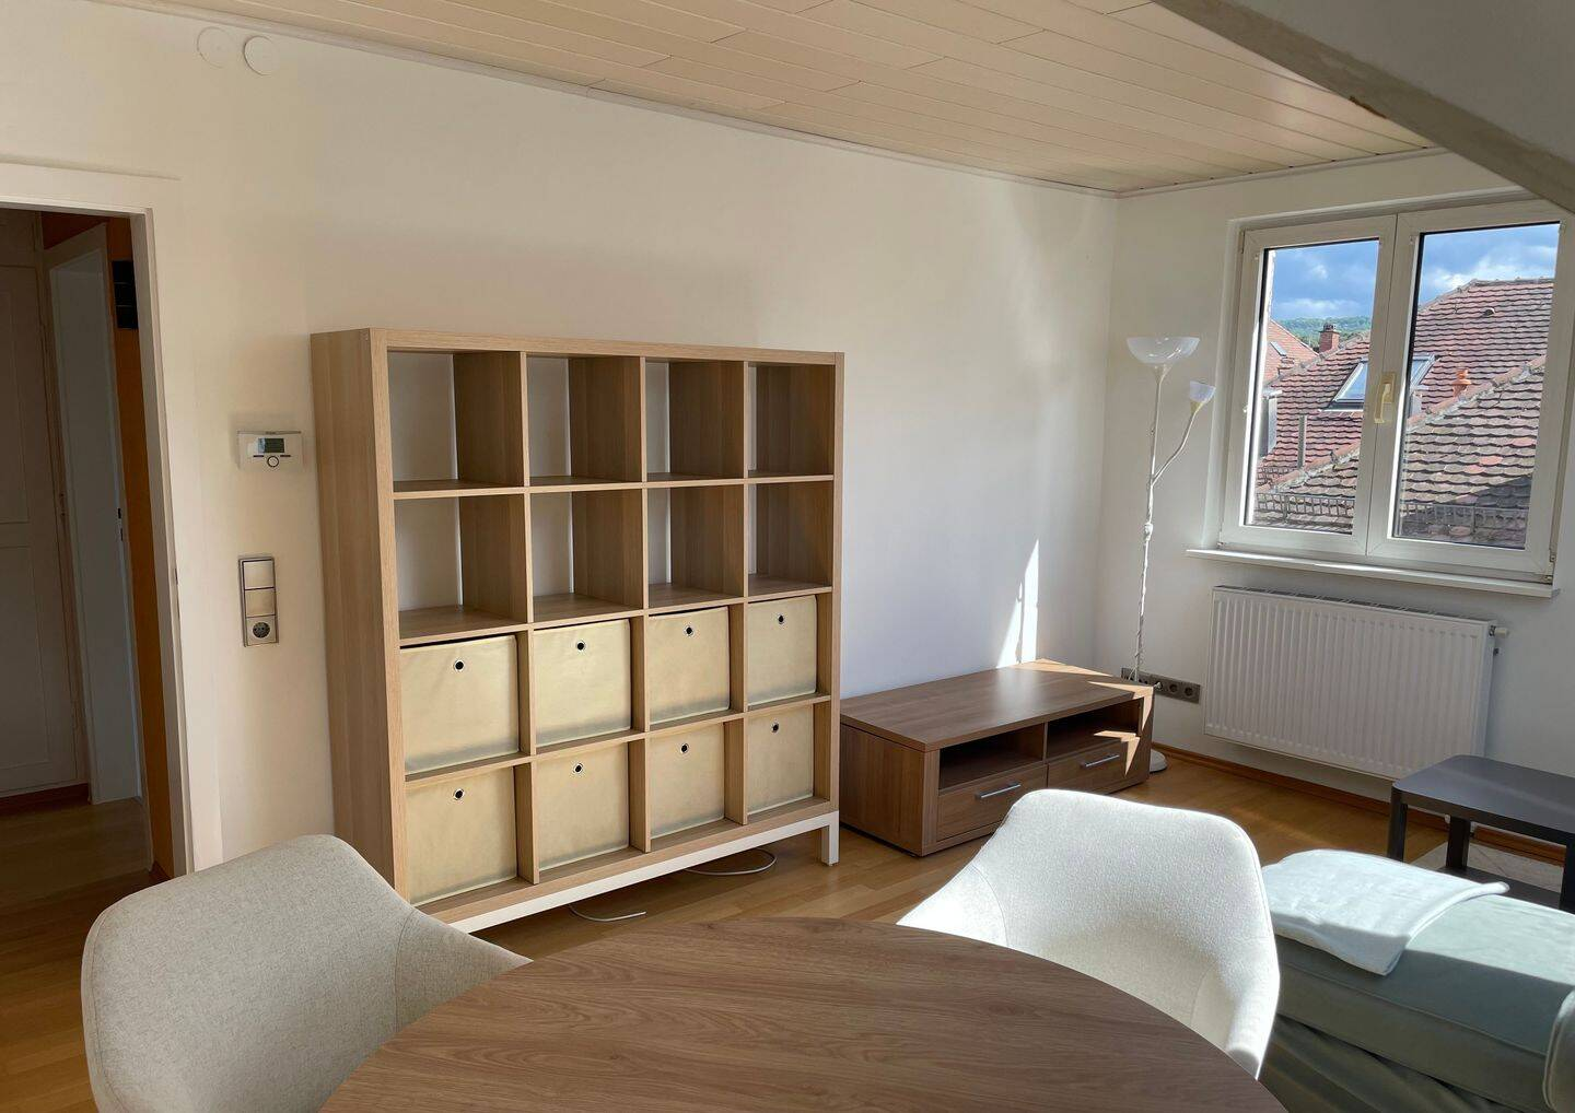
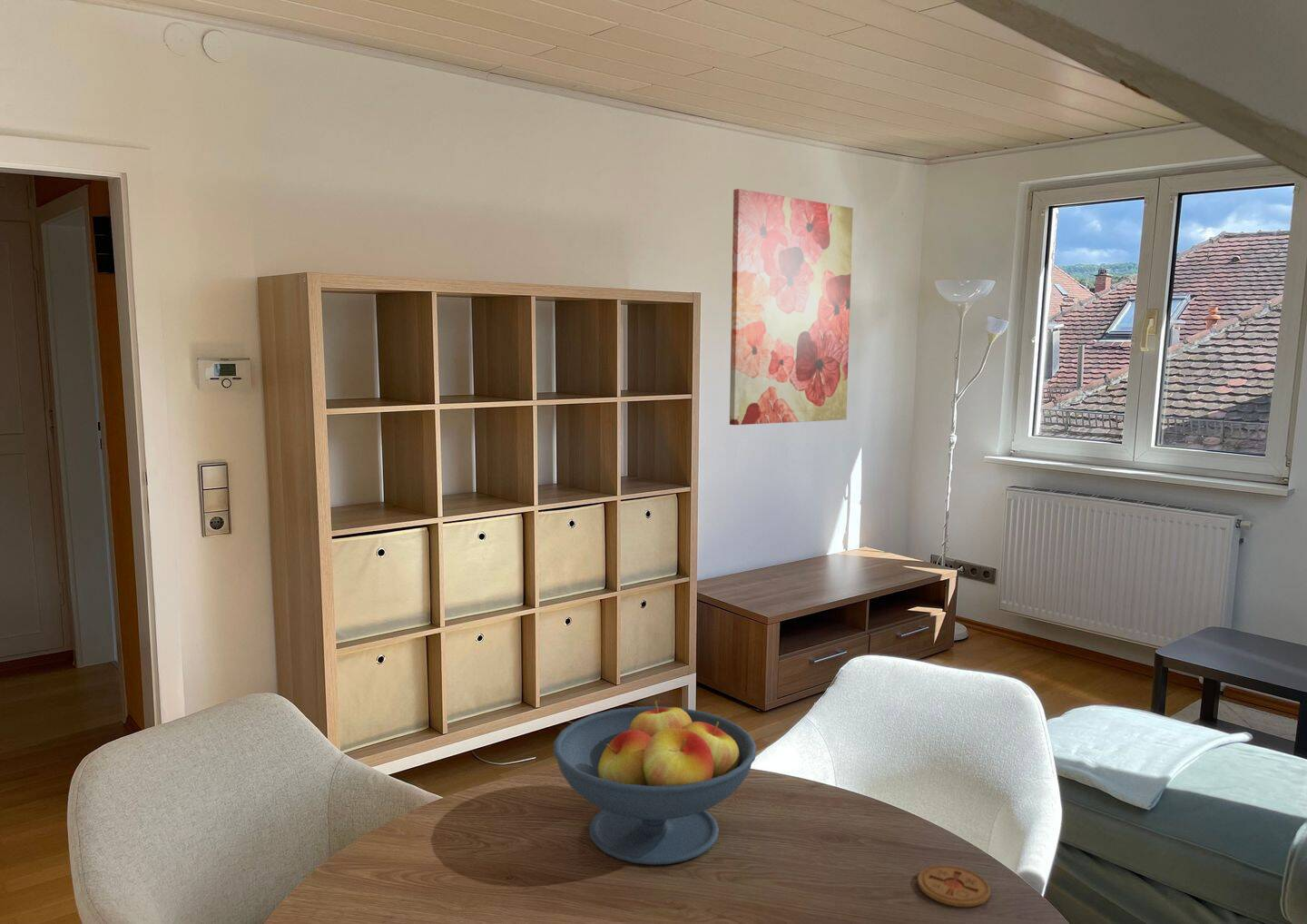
+ fruit bowl (654, 772)
+ coaster (953, 885)
+ wall art (793, 311)
